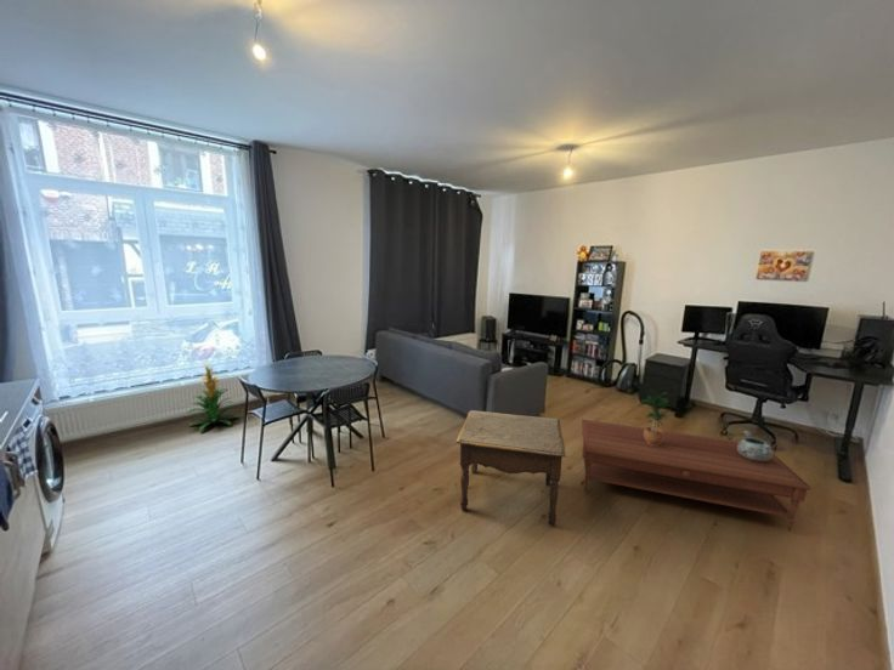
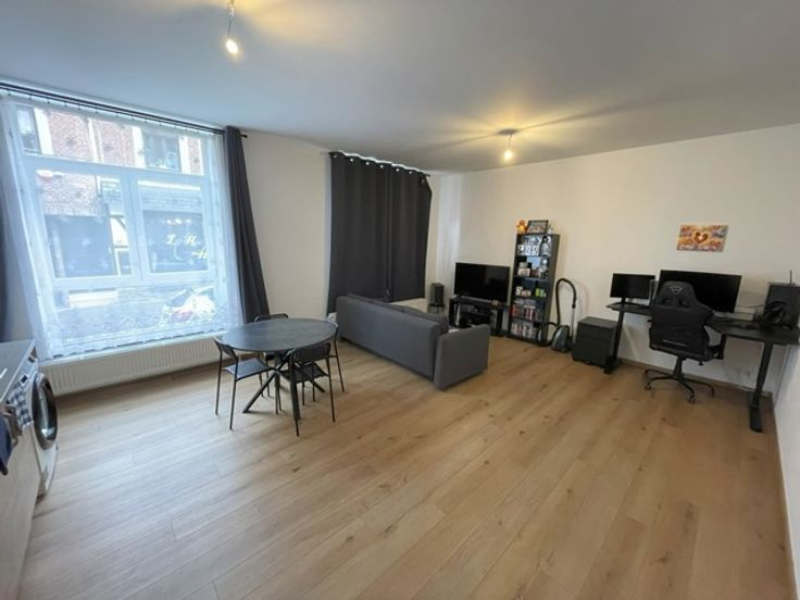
- indoor plant (211, 392)
- side table (509, 462)
- decorative bowl (754, 447)
- coffee table (672, 467)
- potted plant (653, 415)
